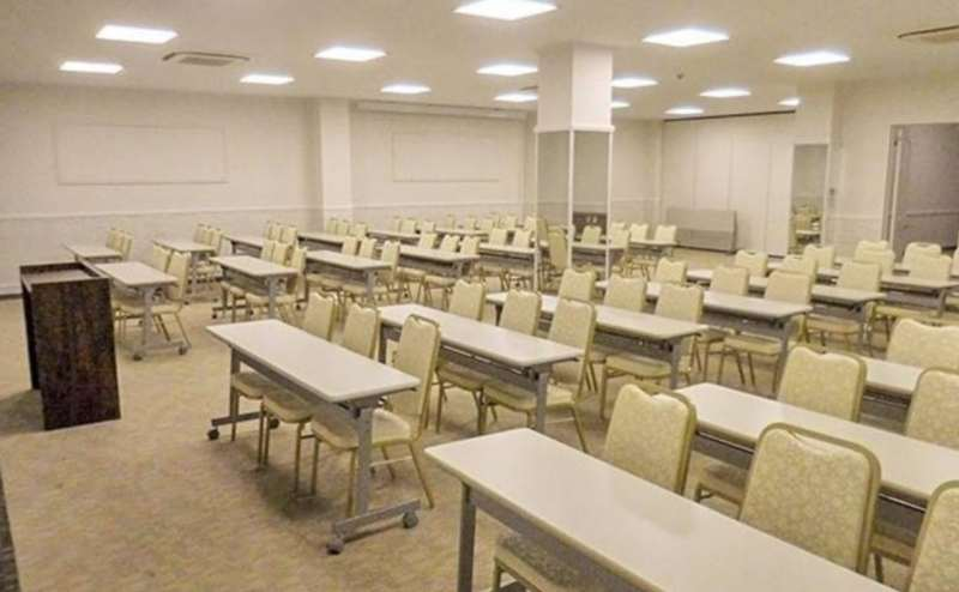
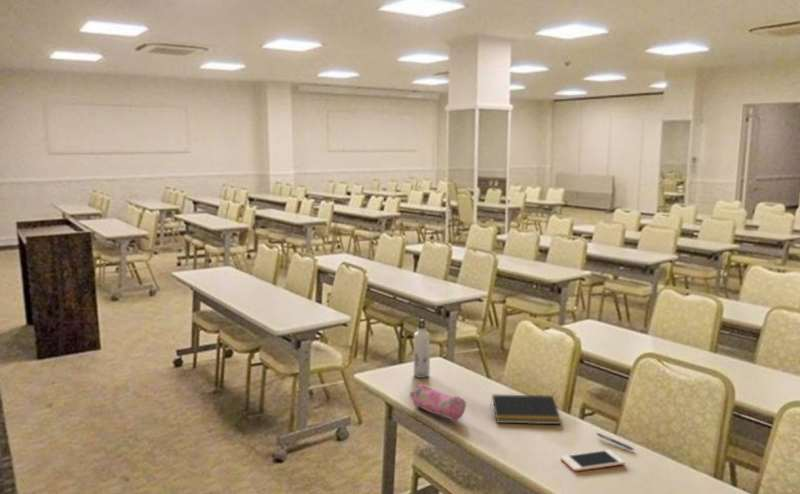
+ notepad (525, 408)
+ cell phone (592, 460)
+ water bottle (421, 347)
+ pencil case (437, 401)
+ pen (614, 441)
